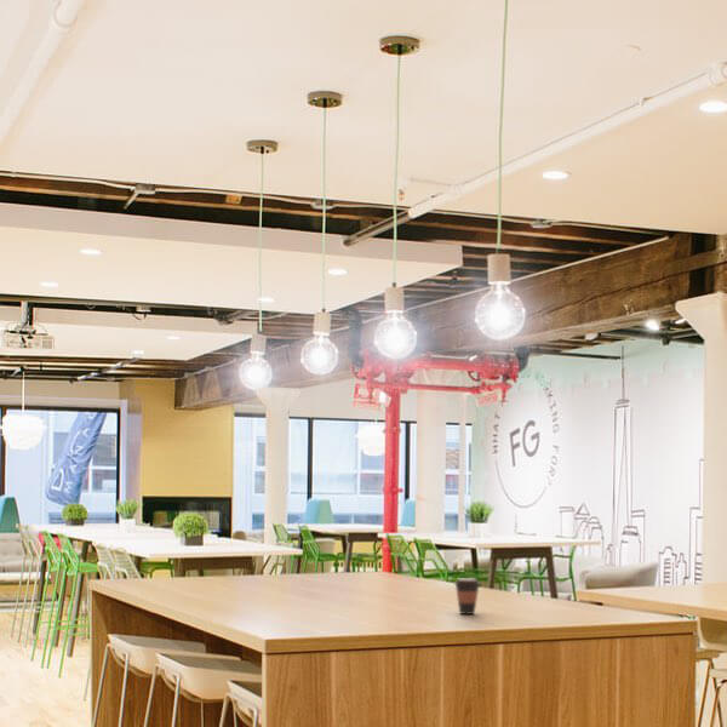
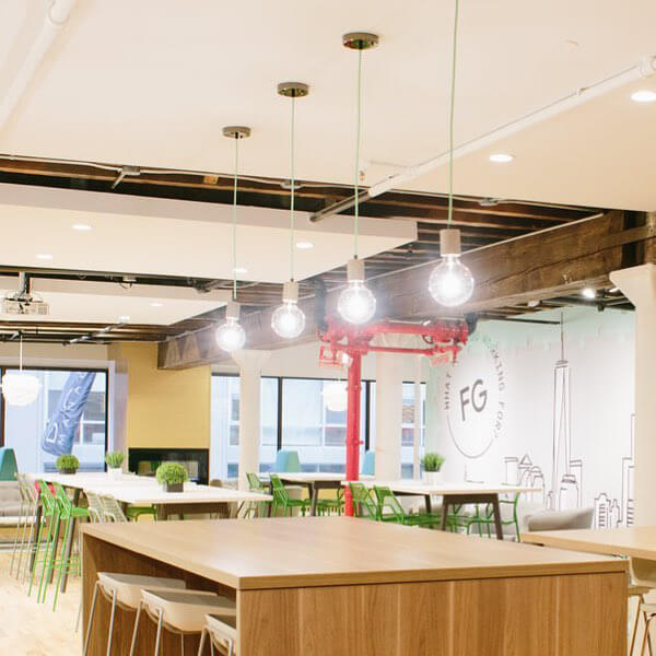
- coffee cup (466, 596)
